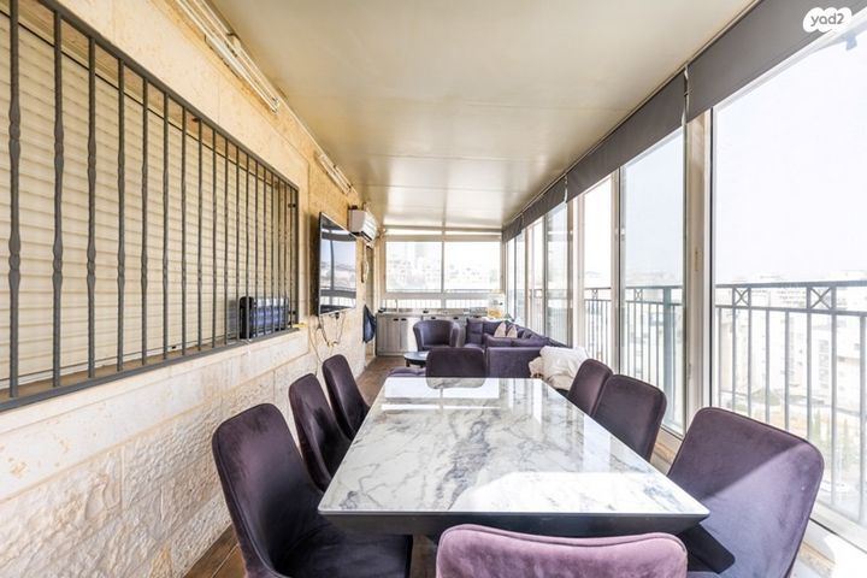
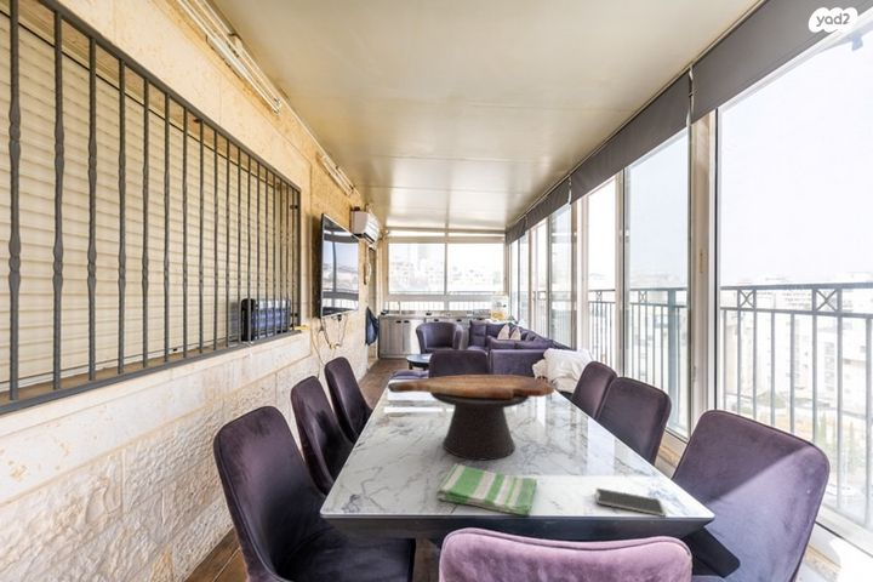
+ dish towel (487, 486)
+ smartphone (628, 501)
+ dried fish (470, 412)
